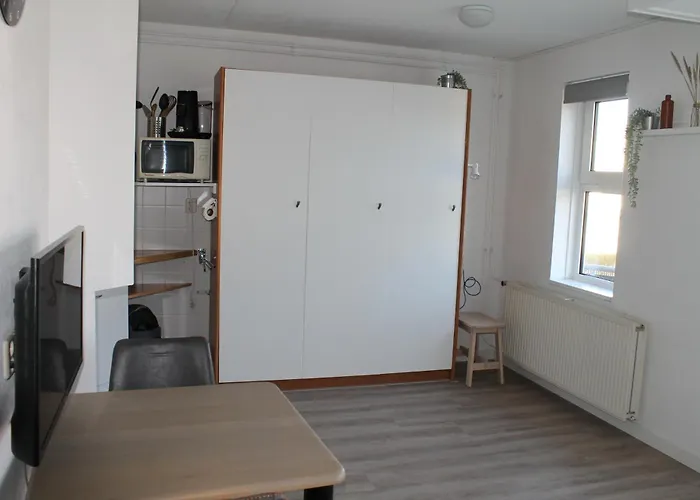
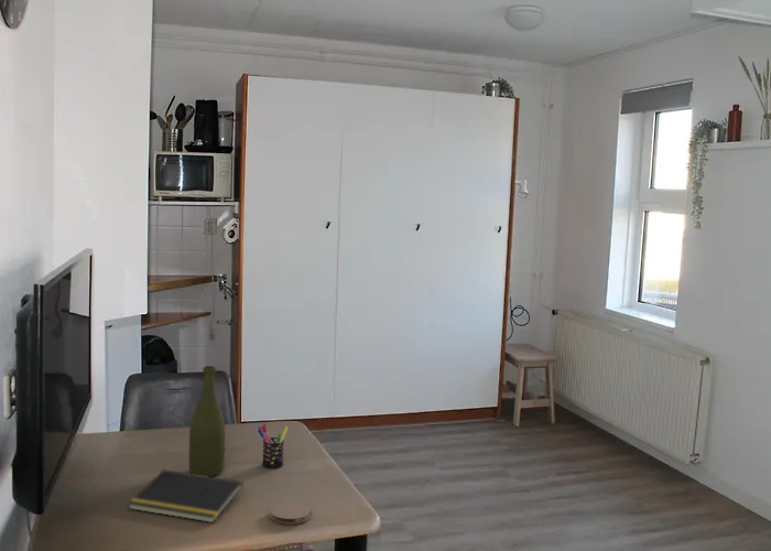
+ notepad (186, 494)
+ coaster (290, 512)
+ bottle (207, 419)
+ pen holder (273, 444)
